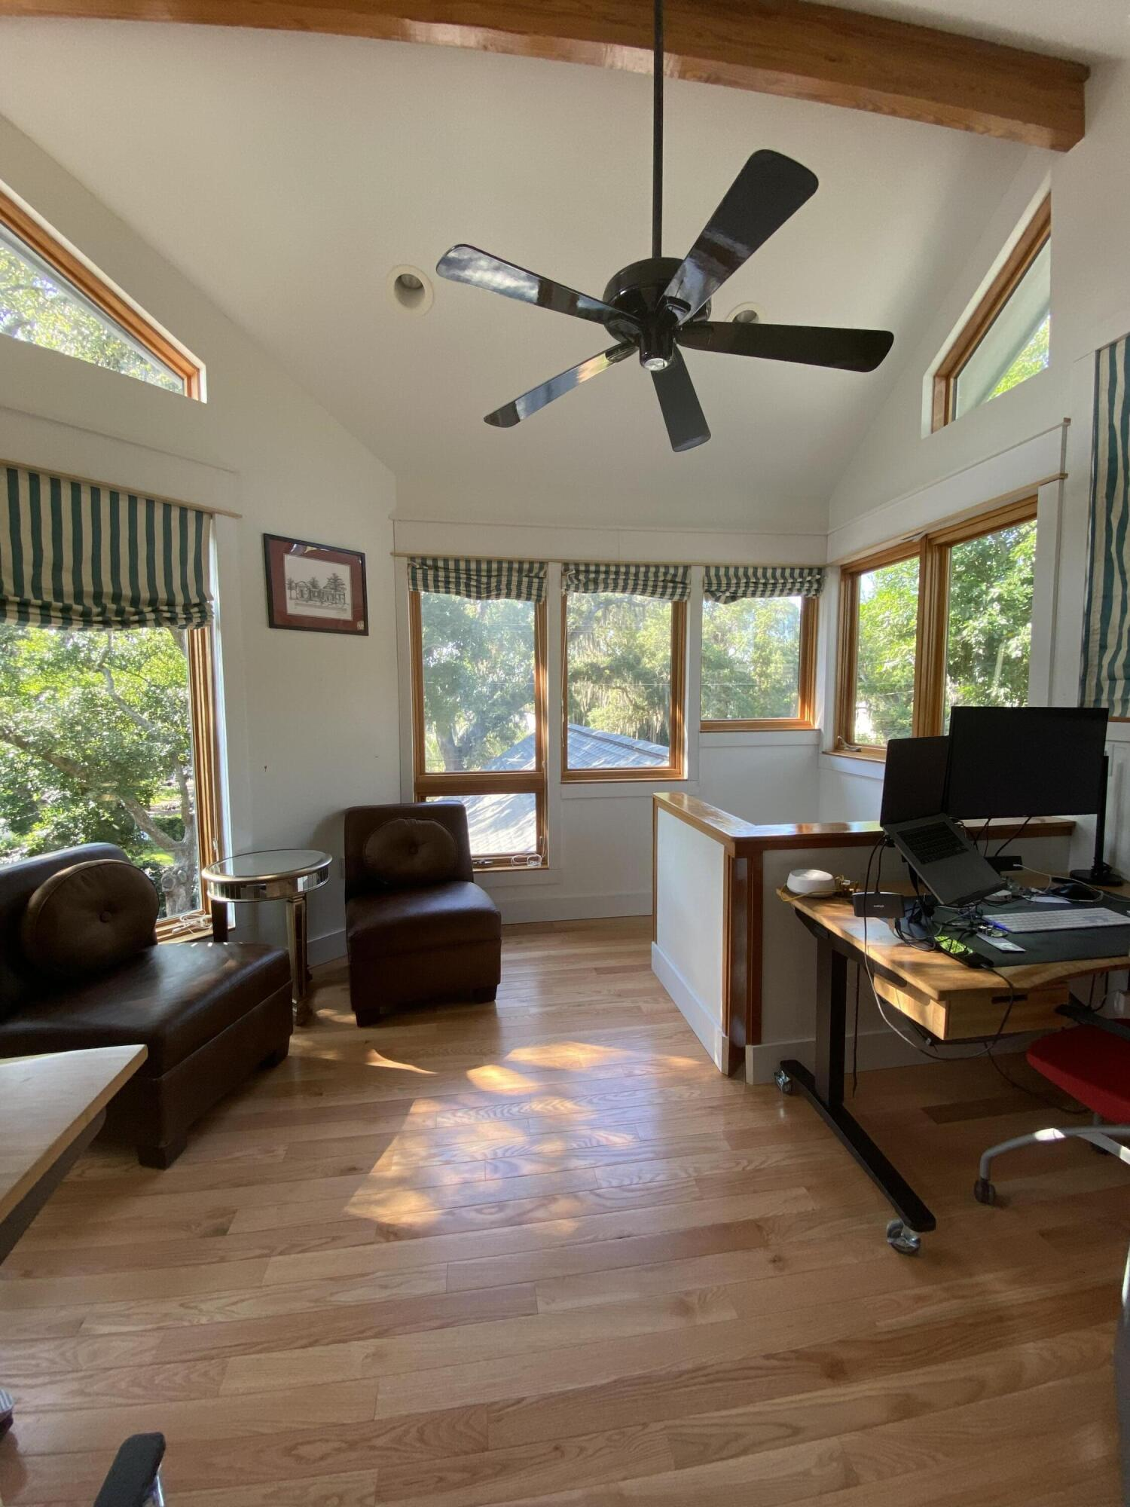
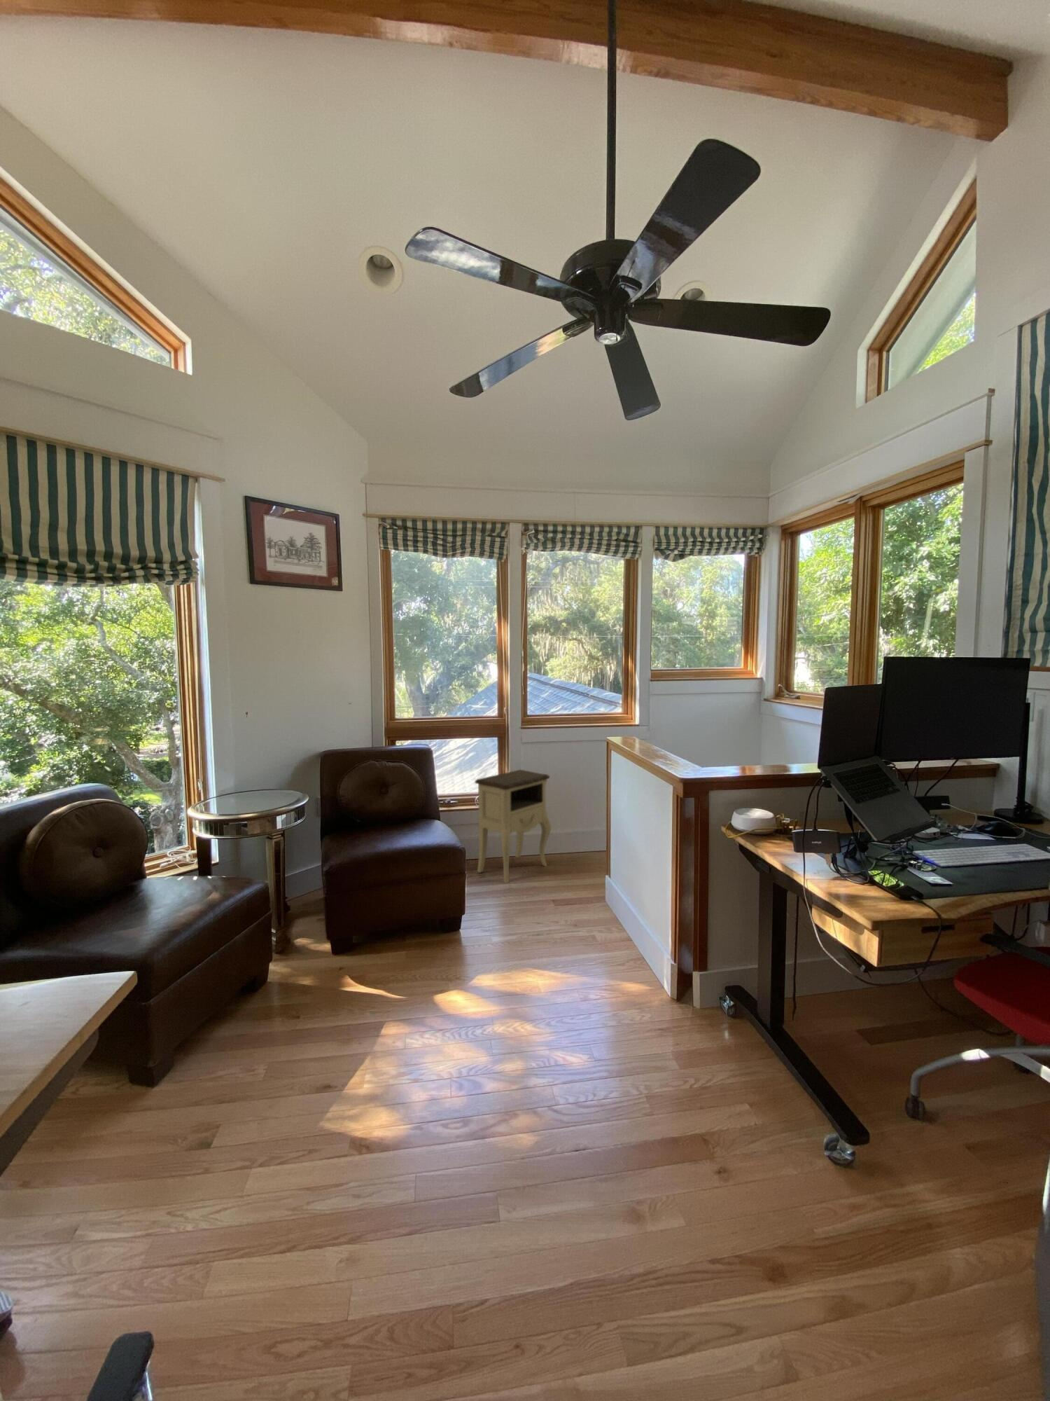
+ nightstand (513, 823)
